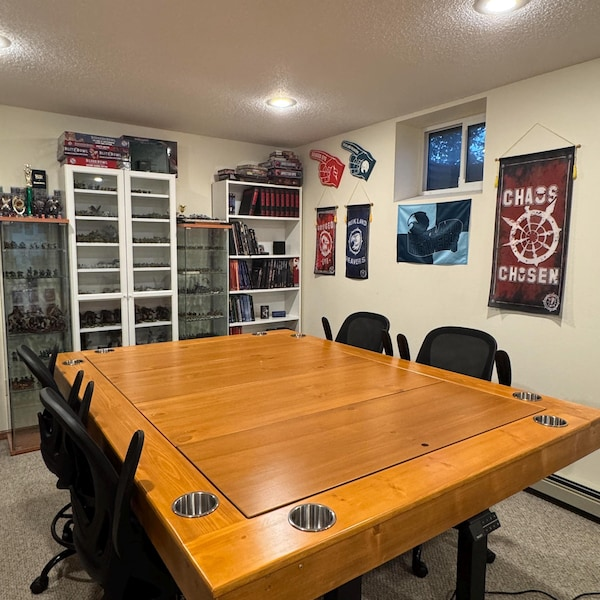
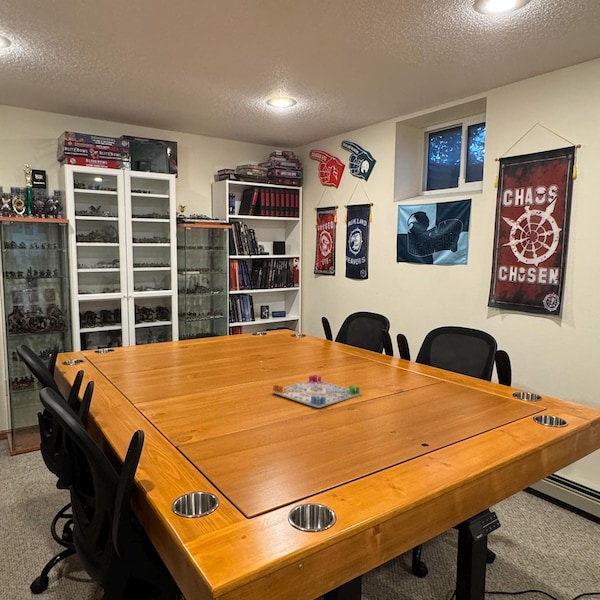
+ board game (316, 389)
